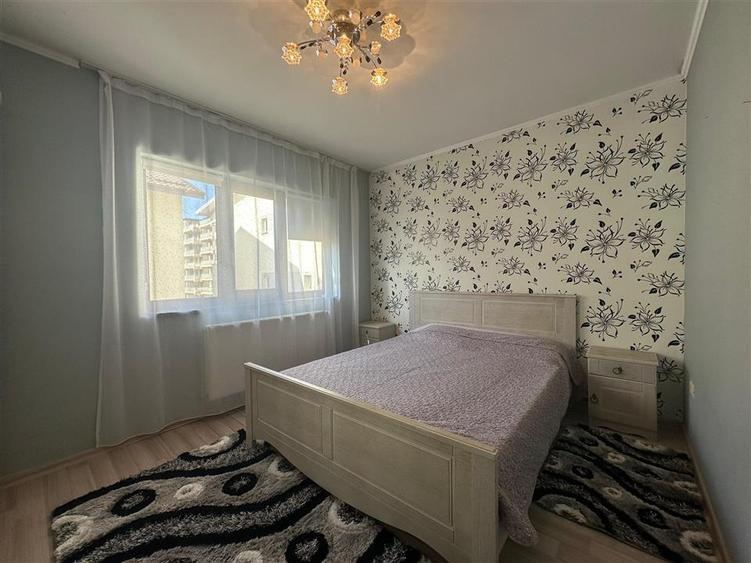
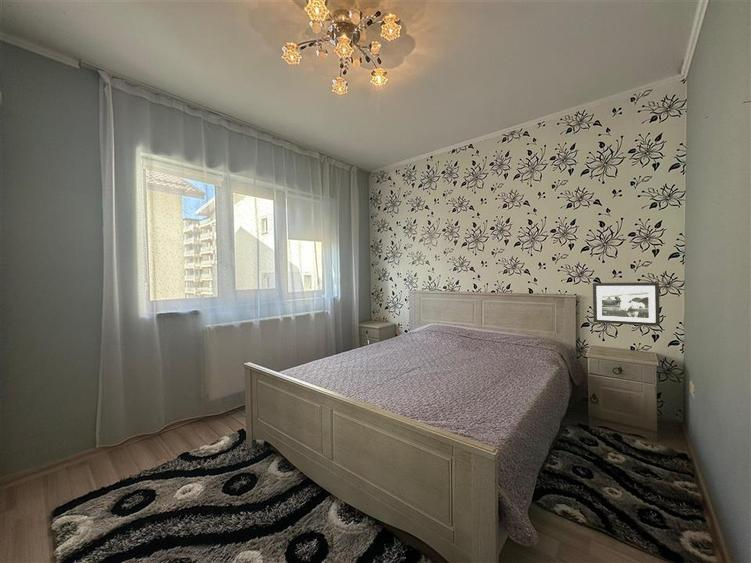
+ picture frame (624, 303)
